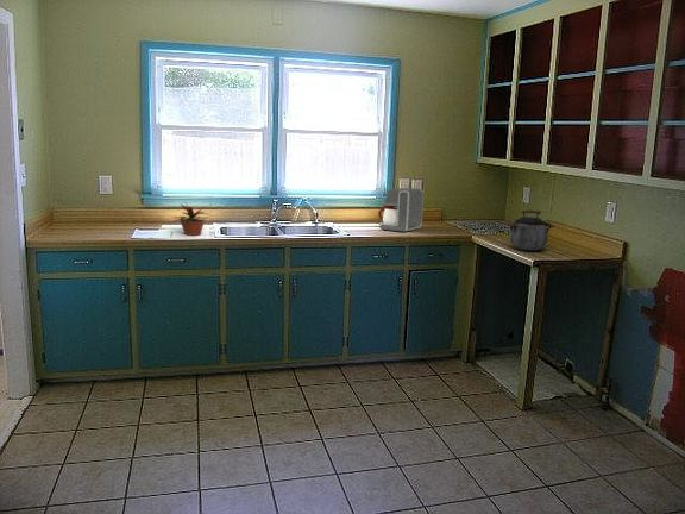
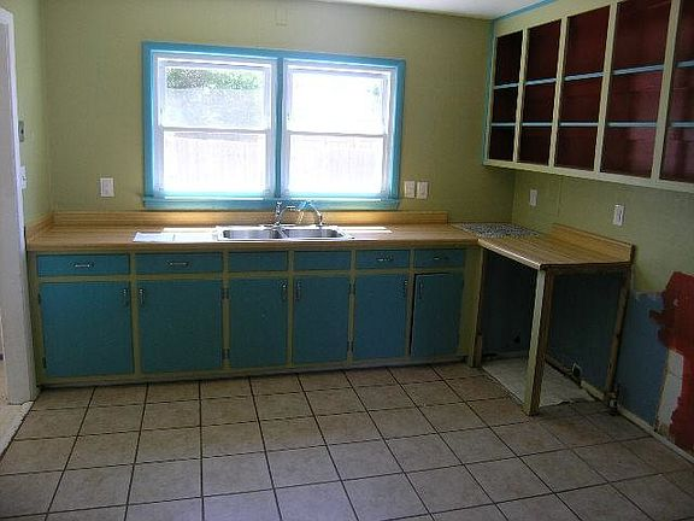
- potted plant (191, 215)
- kettle (529, 230)
- coffee maker (402, 208)
